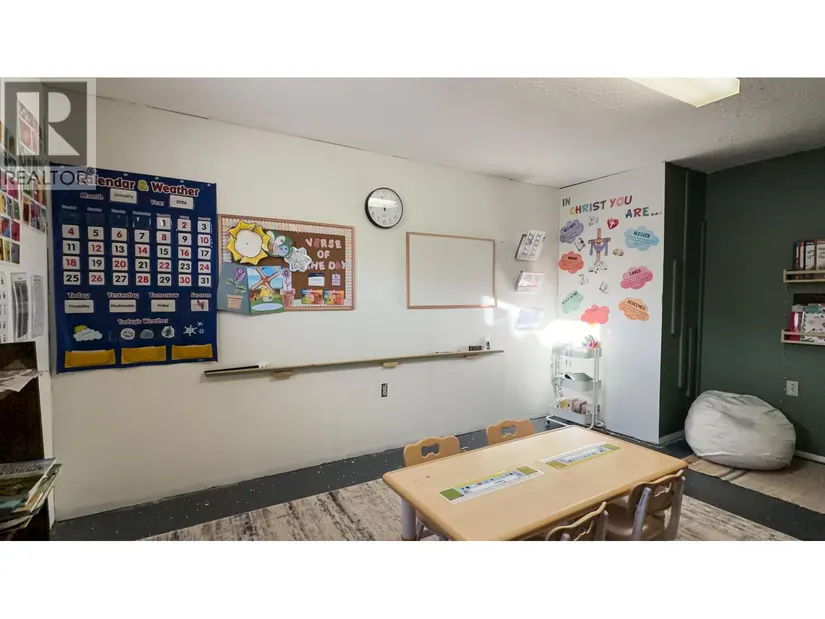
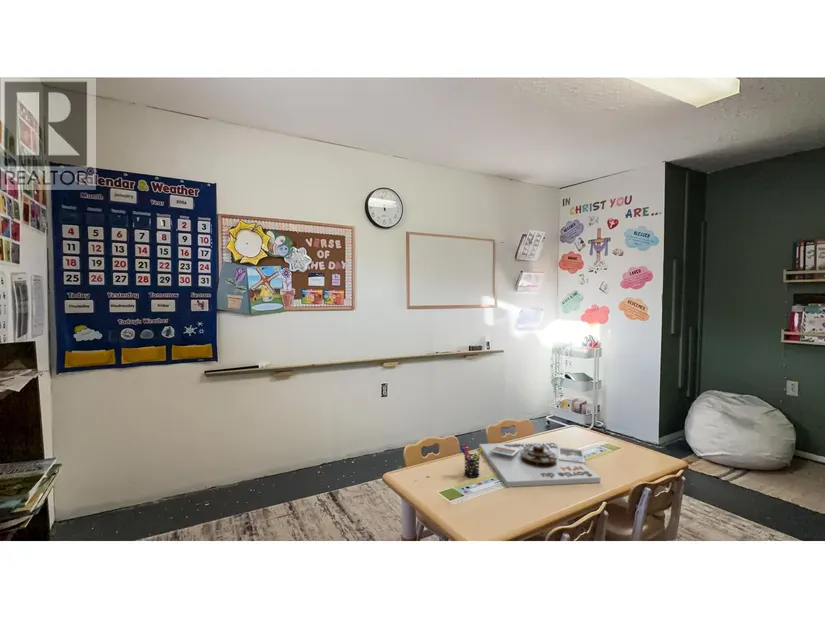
+ pen holder (471, 460)
+ board game (541, 453)
